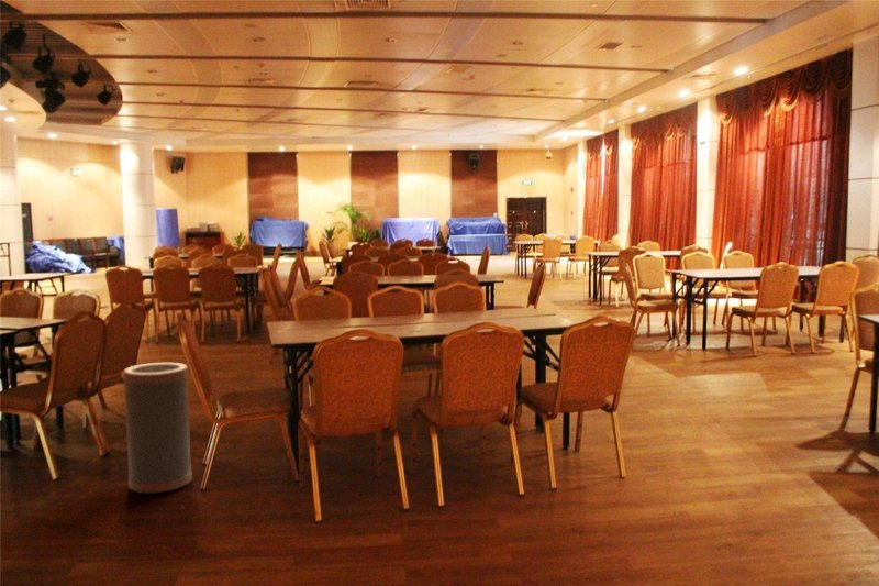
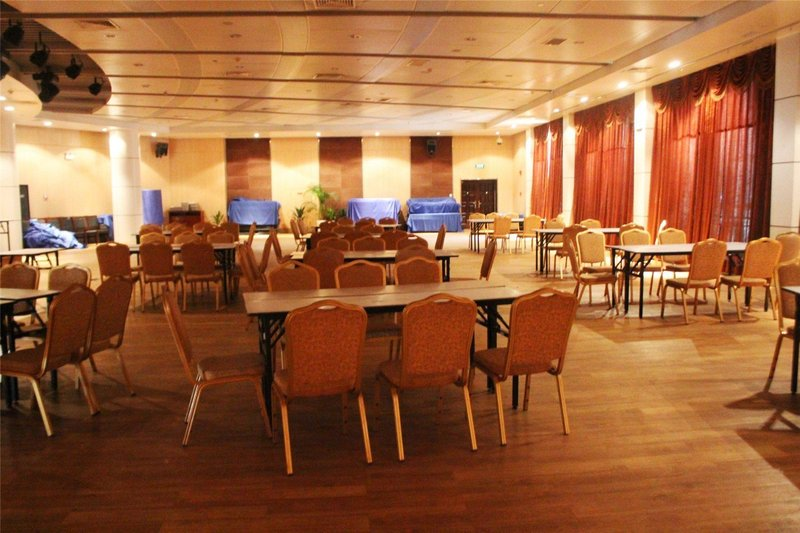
- trash can (158, 427)
